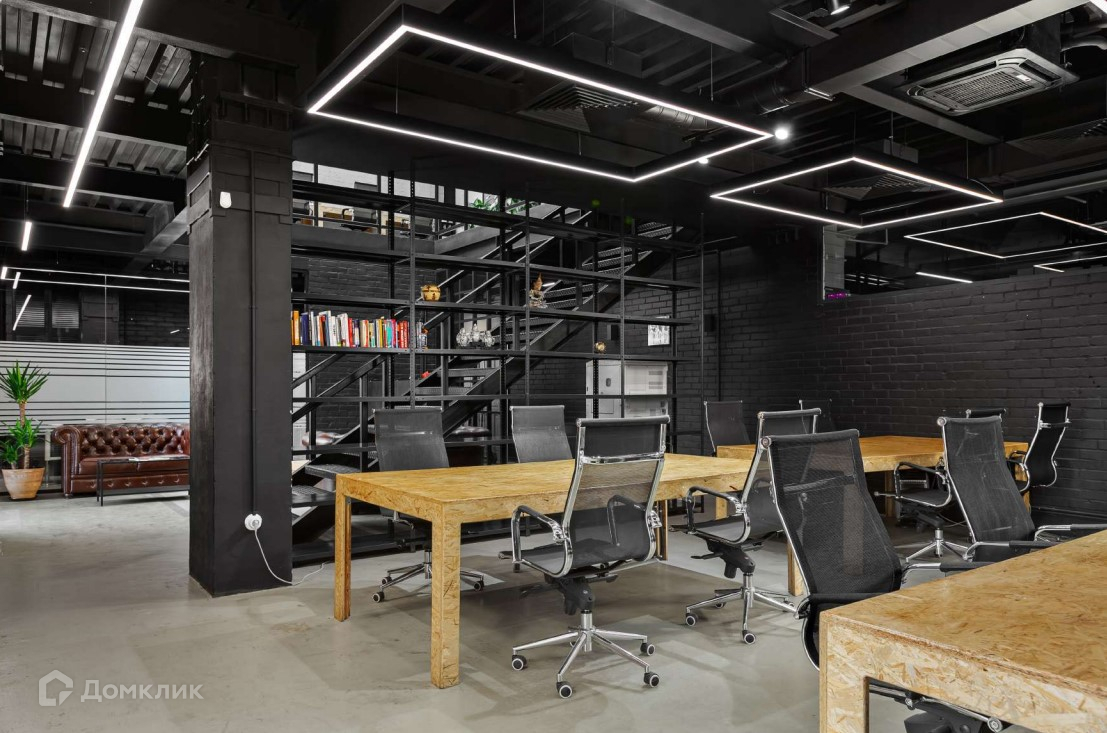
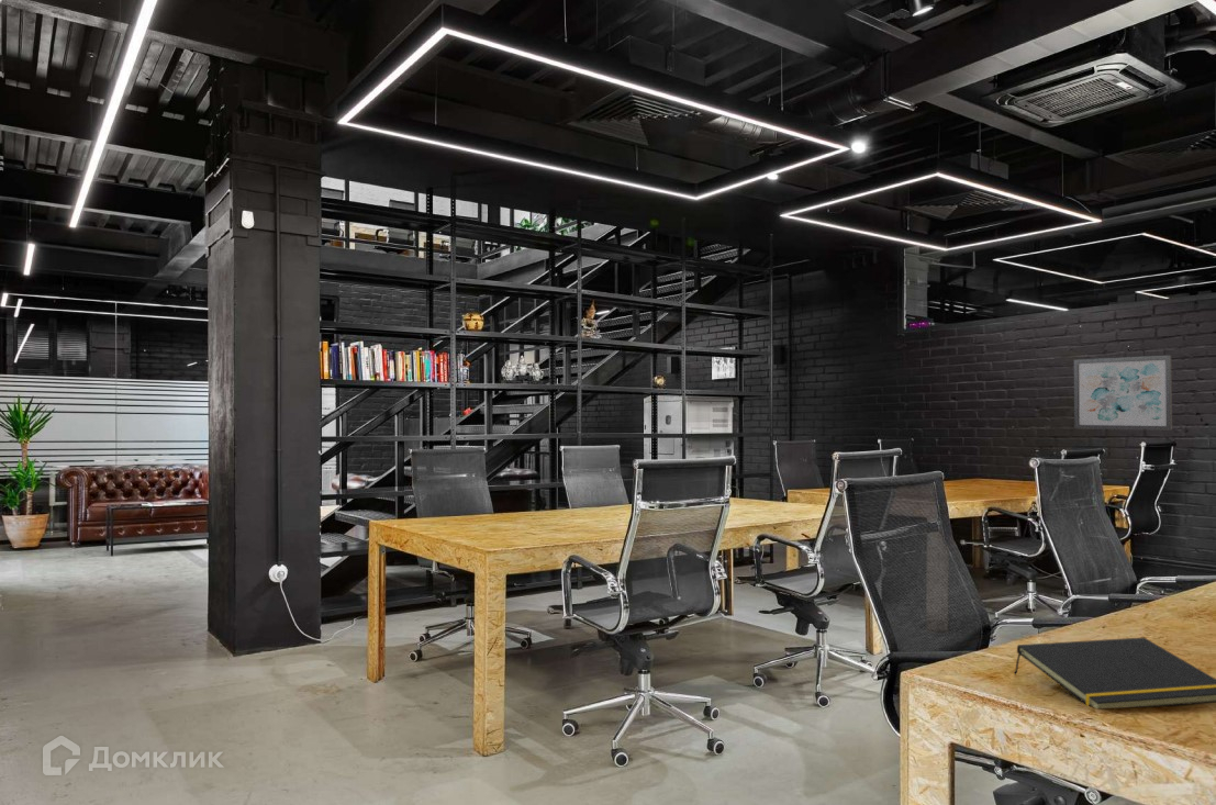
+ wall art (1120, 393)
+ notepad (1122, 671)
